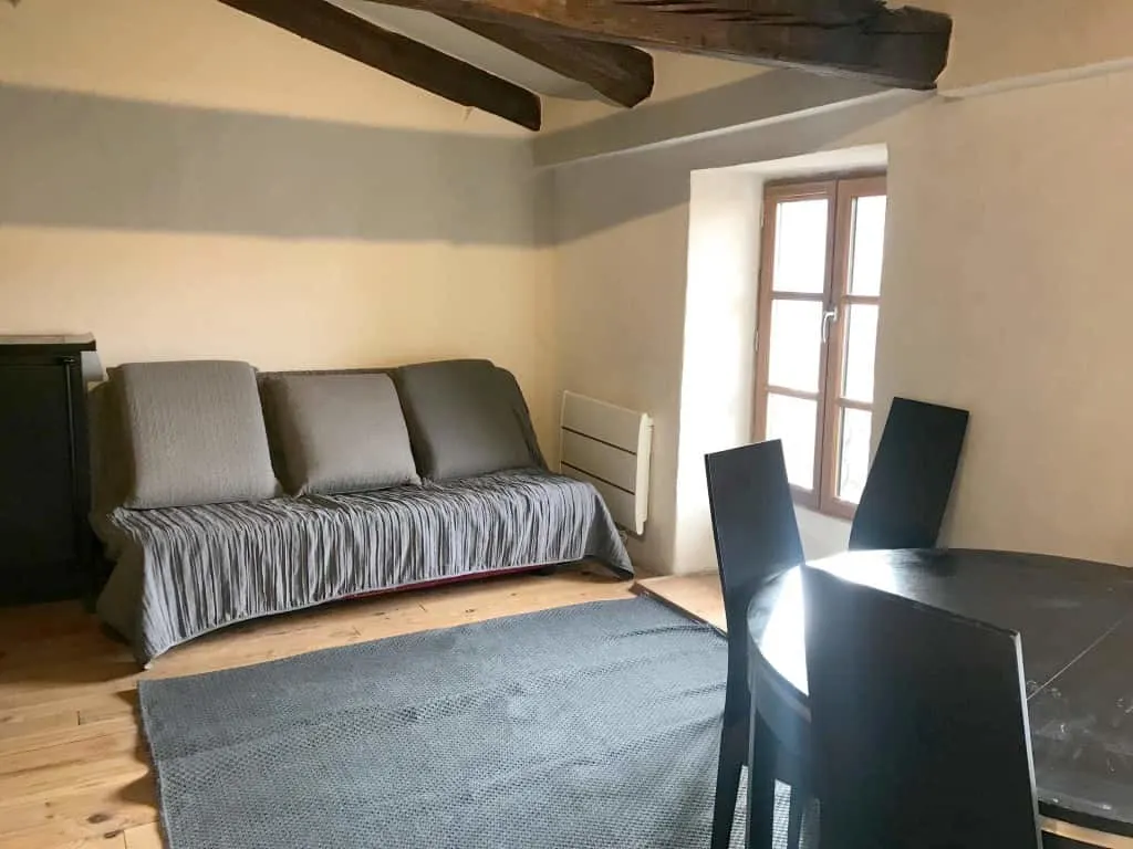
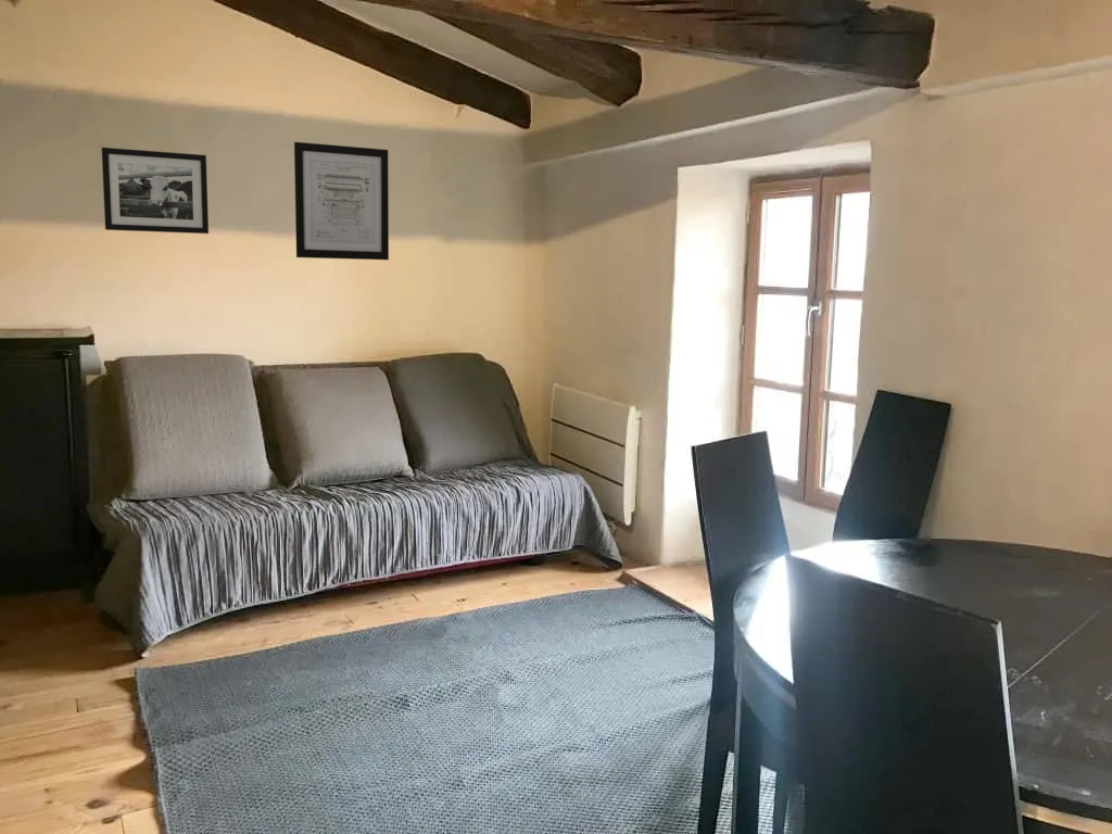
+ picture frame (156, 191)
+ wall art (342, 202)
